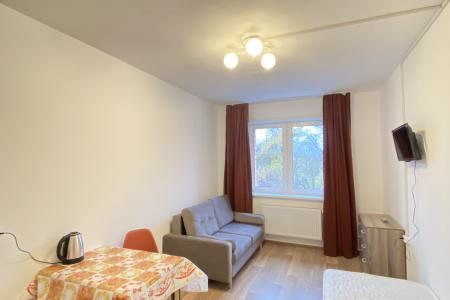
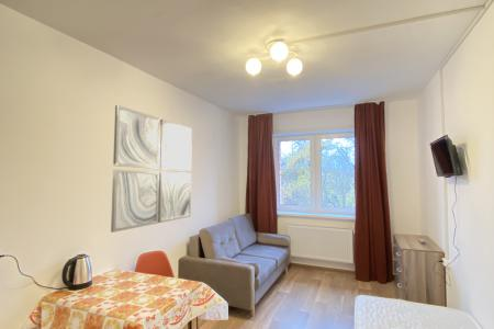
+ wall art (158, 168)
